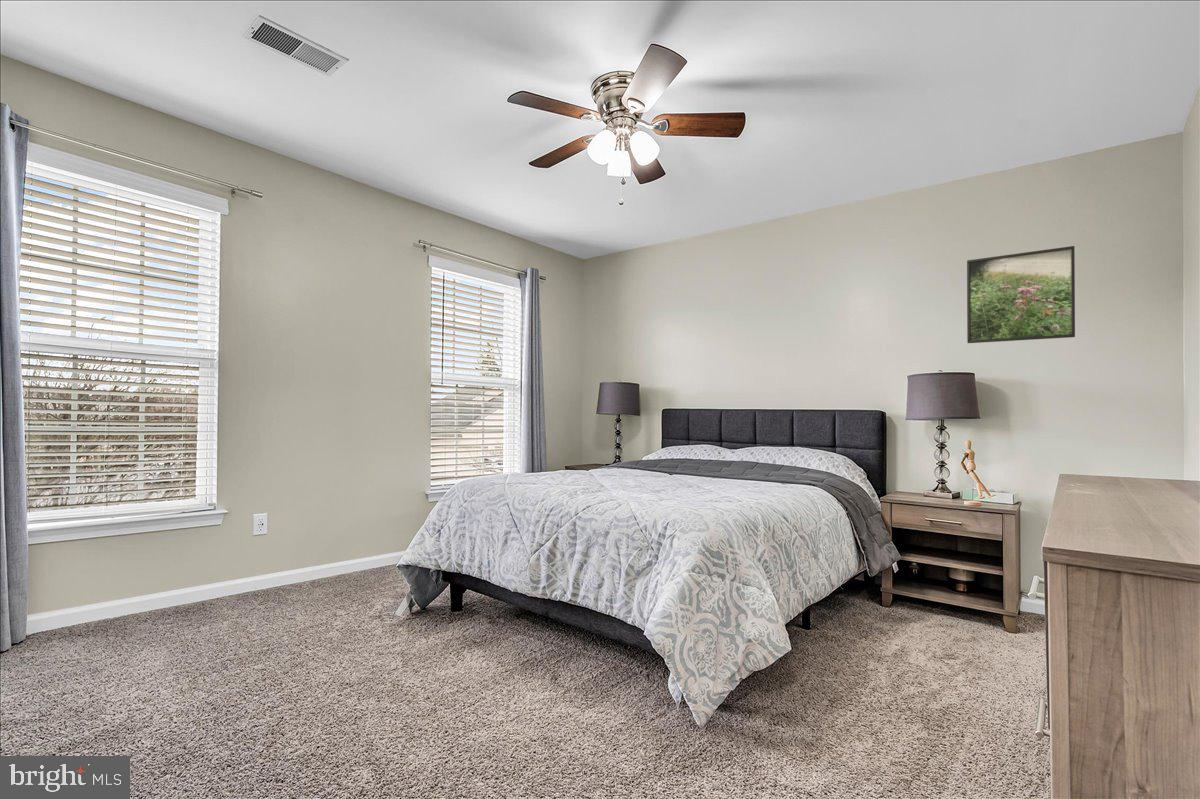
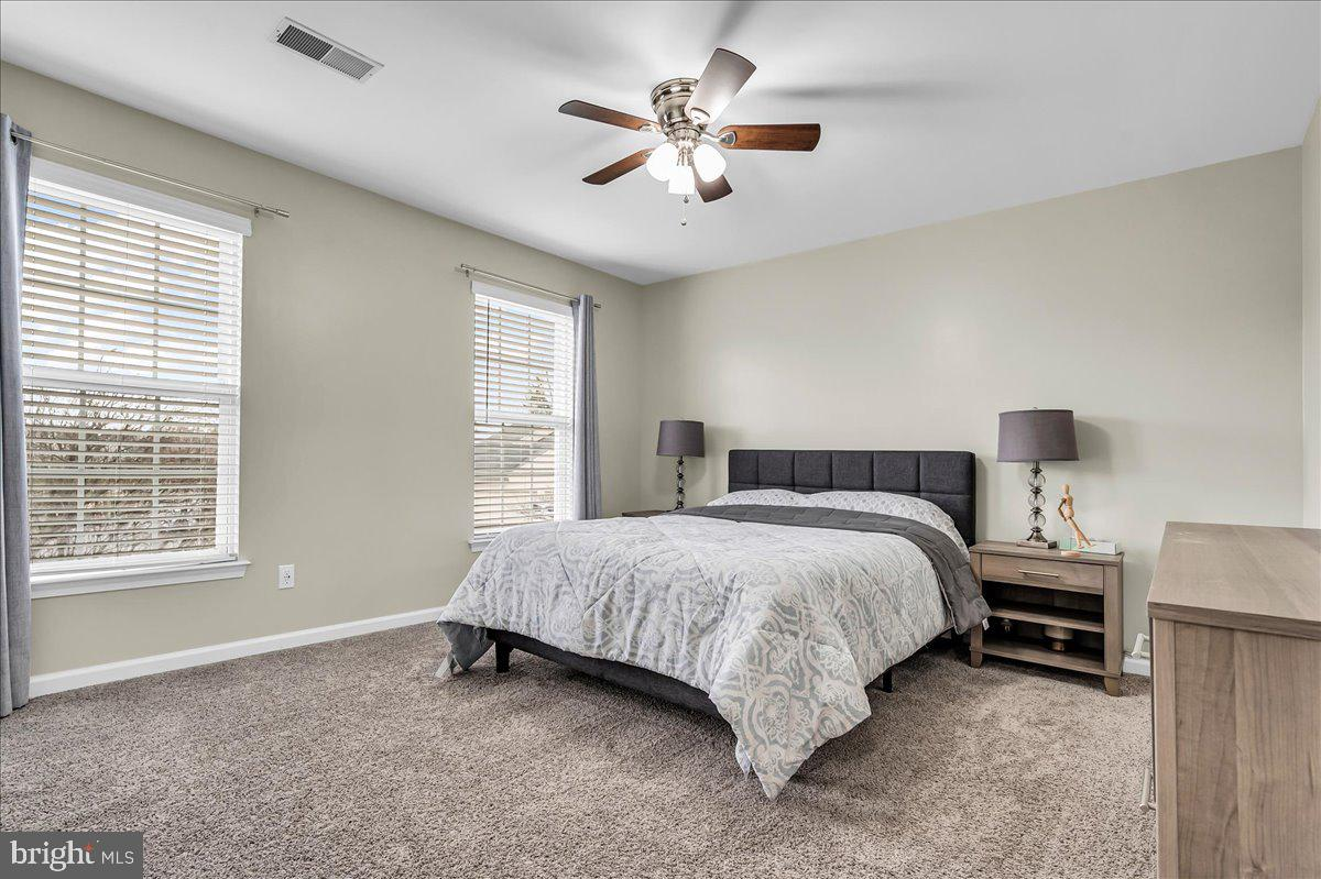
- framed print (1018, 297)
